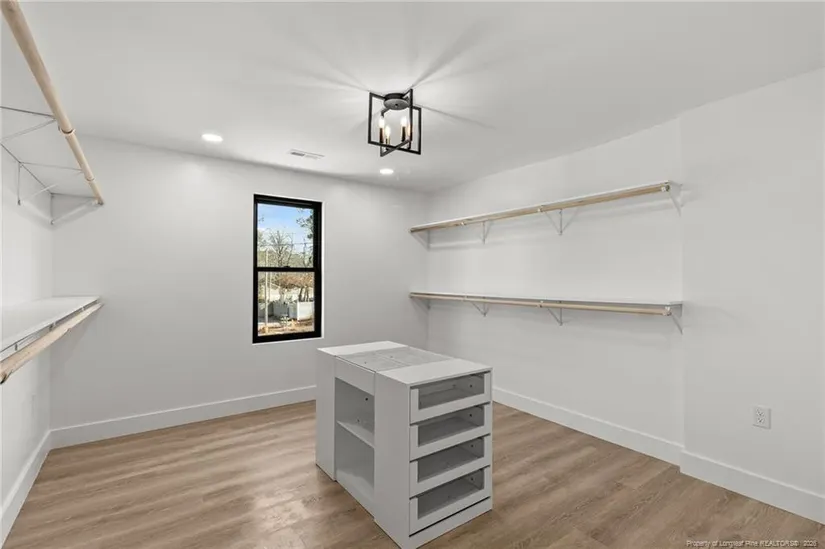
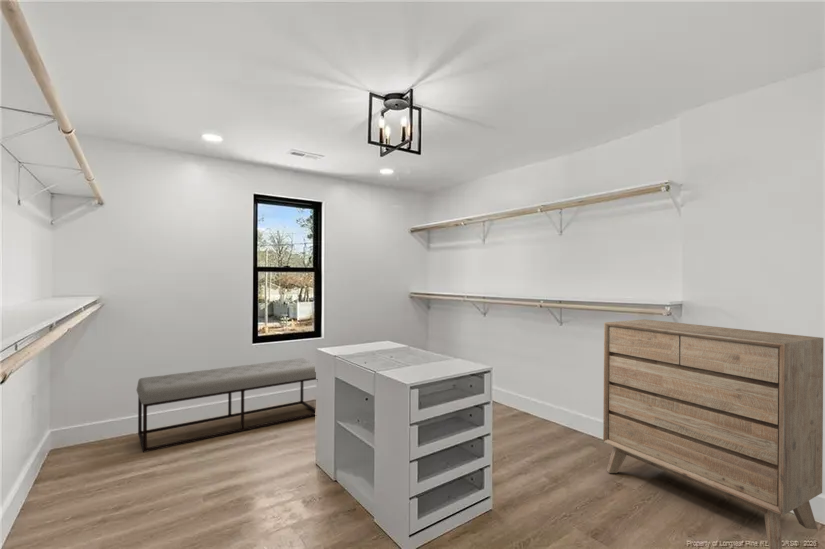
+ bench (234, 392)
+ dresser (699, 412)
